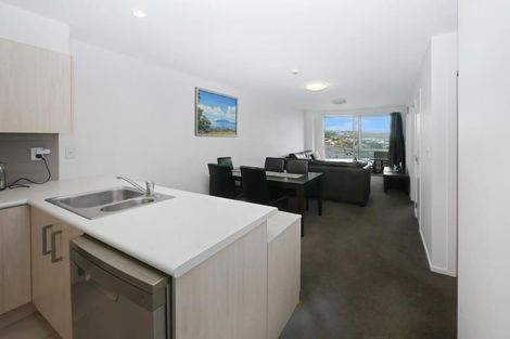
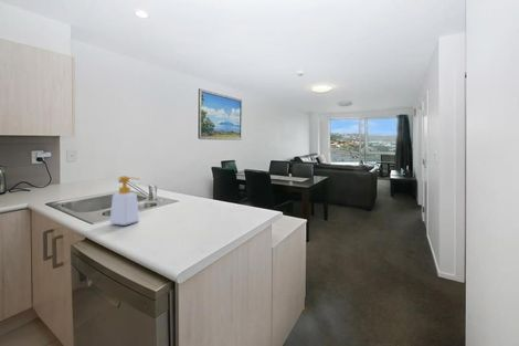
+ soap bottle (128, 199)
